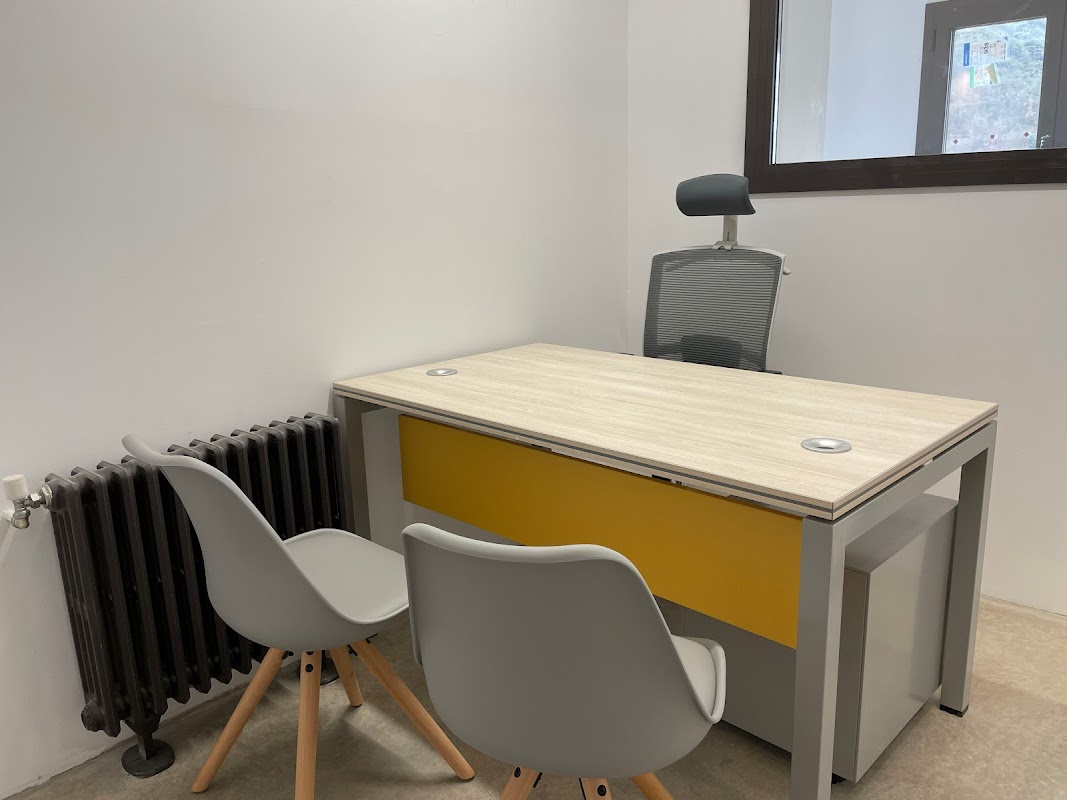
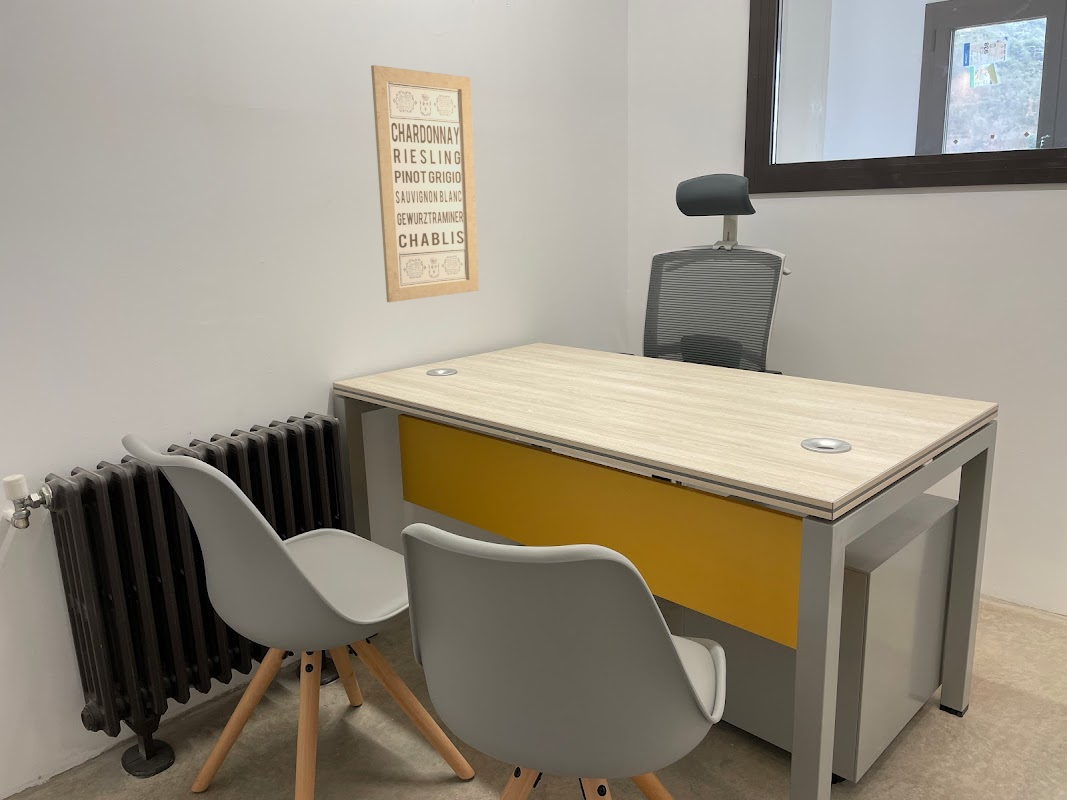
+ wall art (429, 187)
